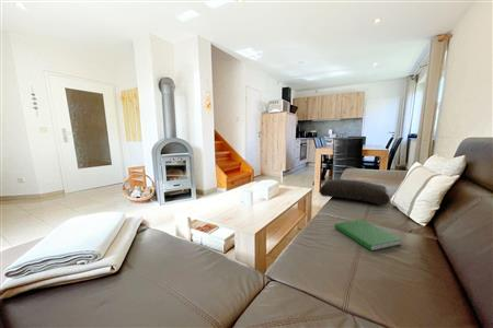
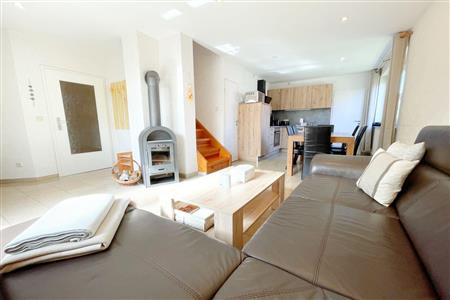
- hardcover book (365, 233)
- cushion (352, 189)
